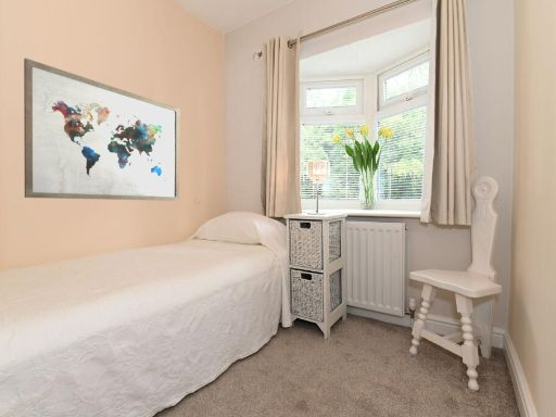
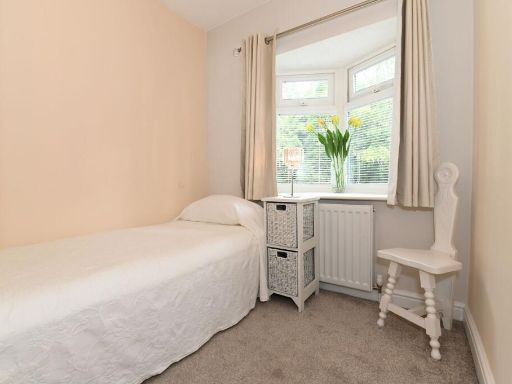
- wall art (117, 143)
